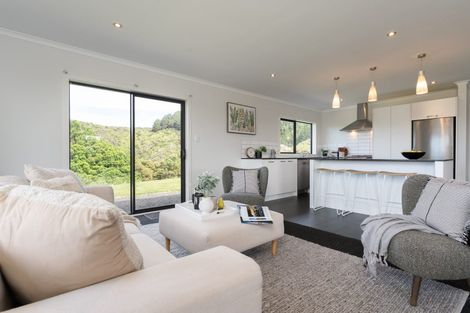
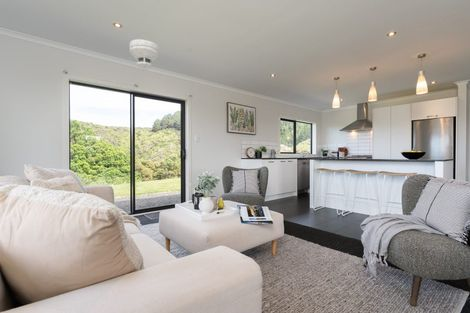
+ smoke detector (144, 56)
